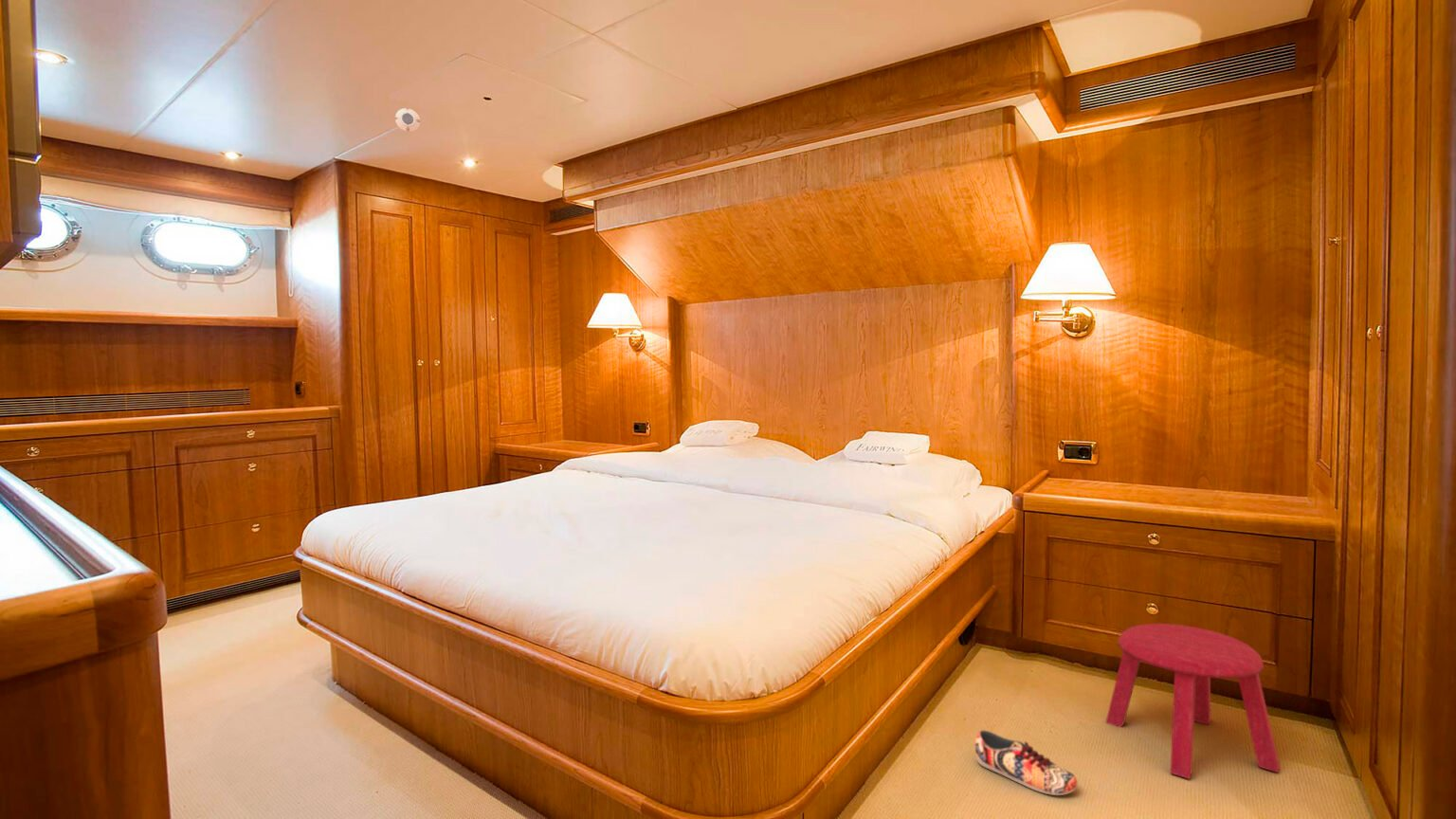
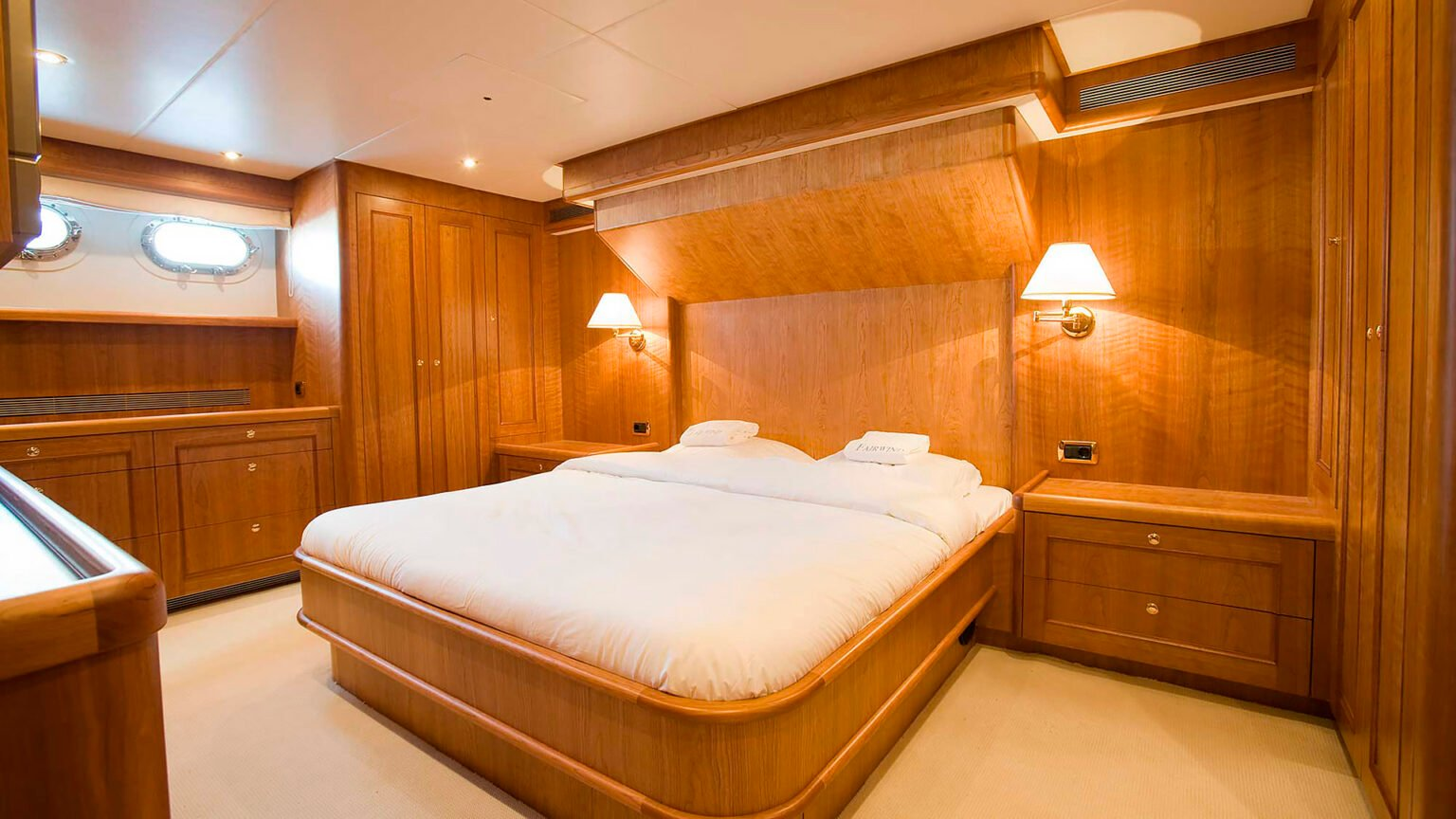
- stool (1188, 692)
- smoke detector (408, 119)
- shoe (1023, 761)
